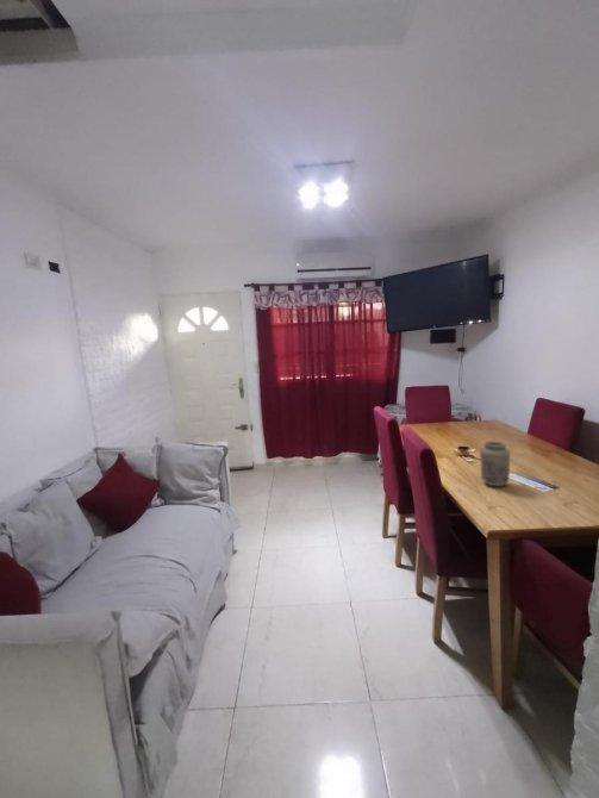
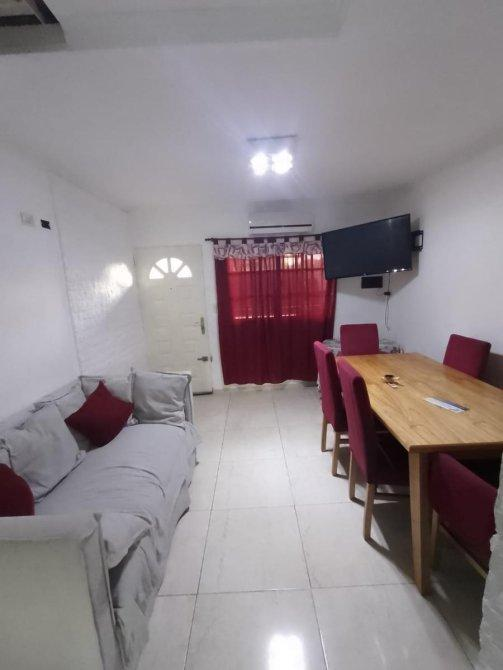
- vase (494, 463)
